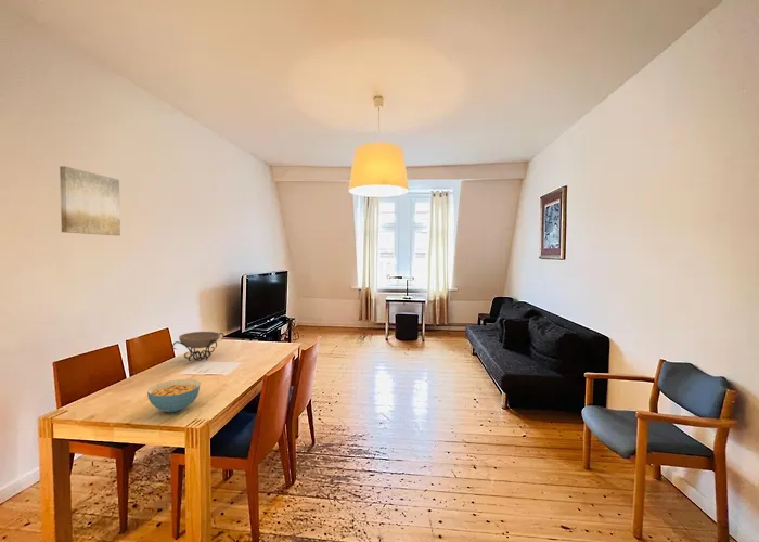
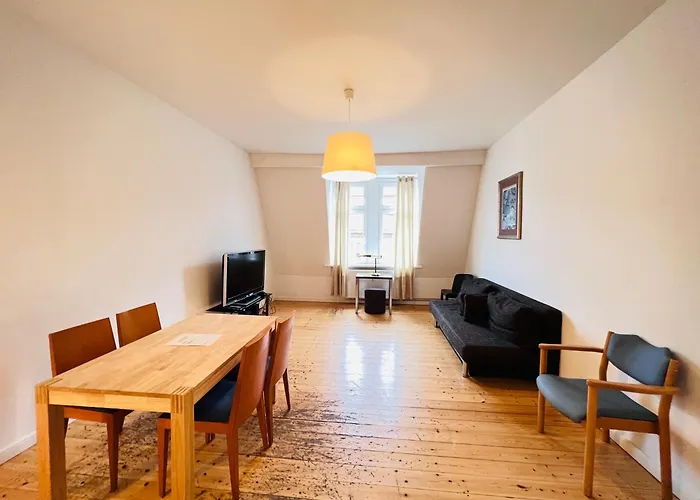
- wall art (92, 204)
- decorative bowl (200, 347)
- cereal bowl (175, 398)
